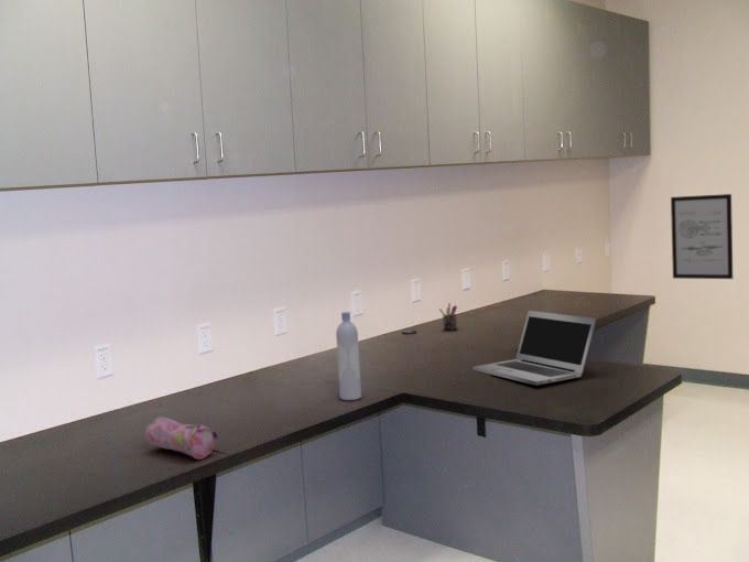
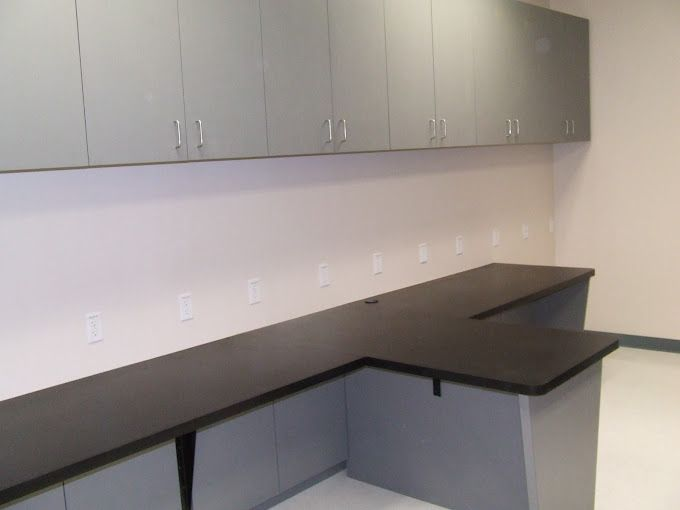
- laptop (532, 345)
- pen holder (447, 316)
- pencil case (181, 436)
- bottle (348, 355)
- wall art (701, 237)
